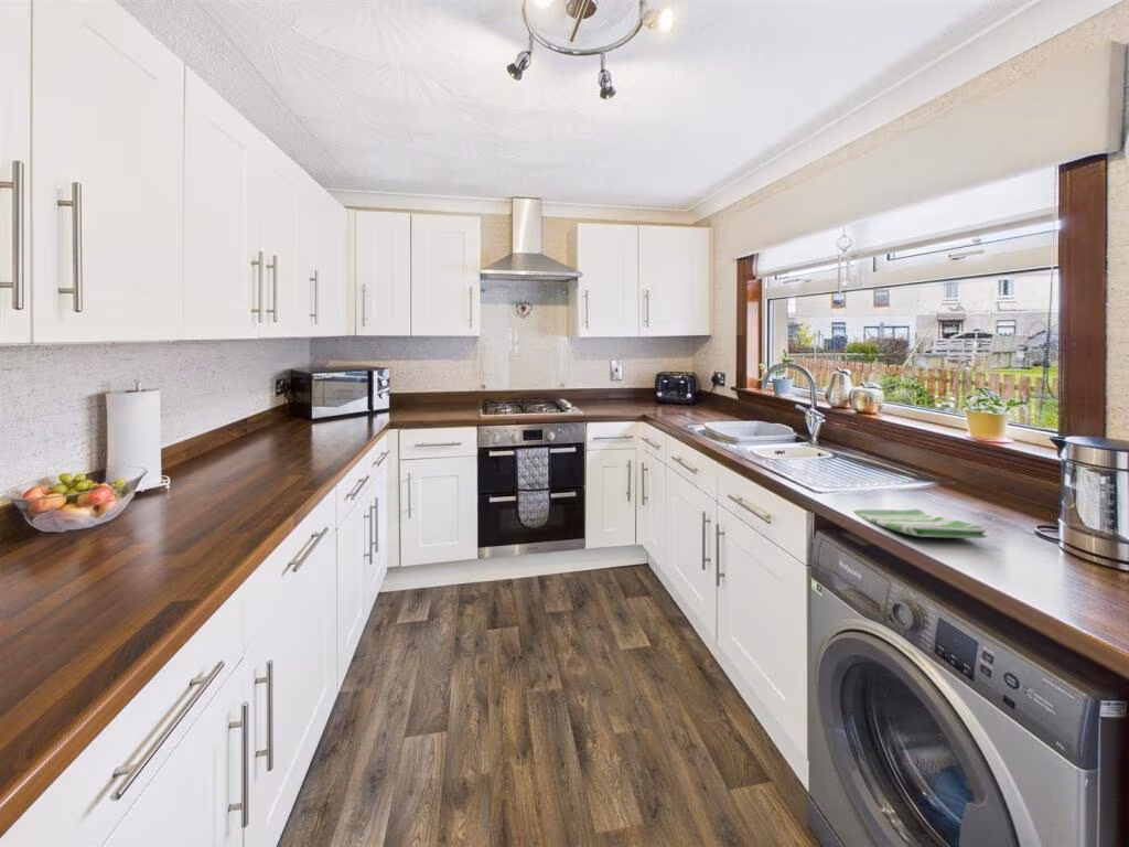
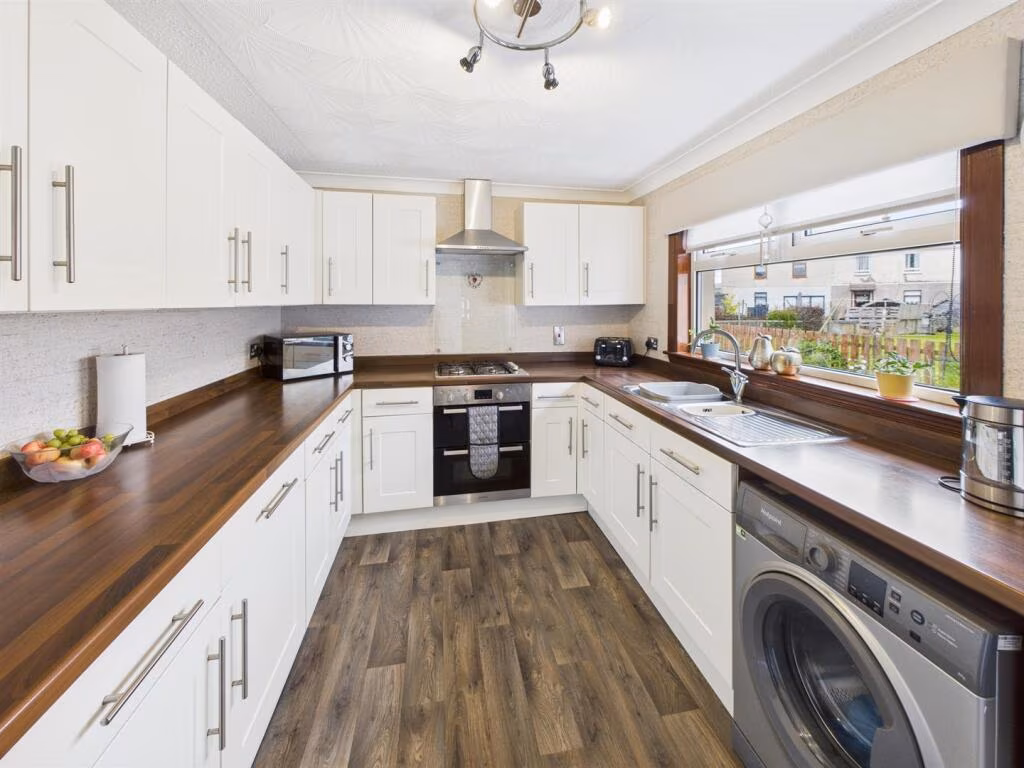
- dish towel (914, 521)
